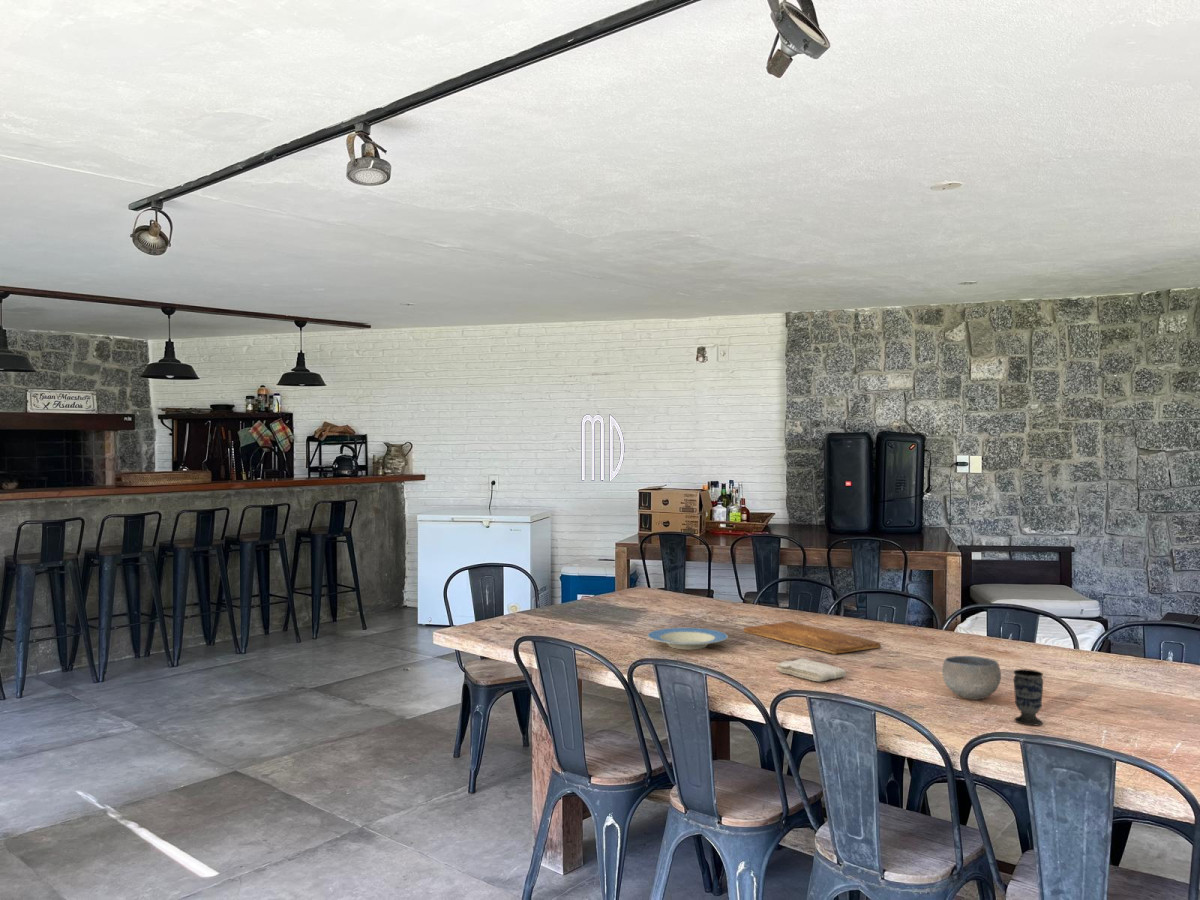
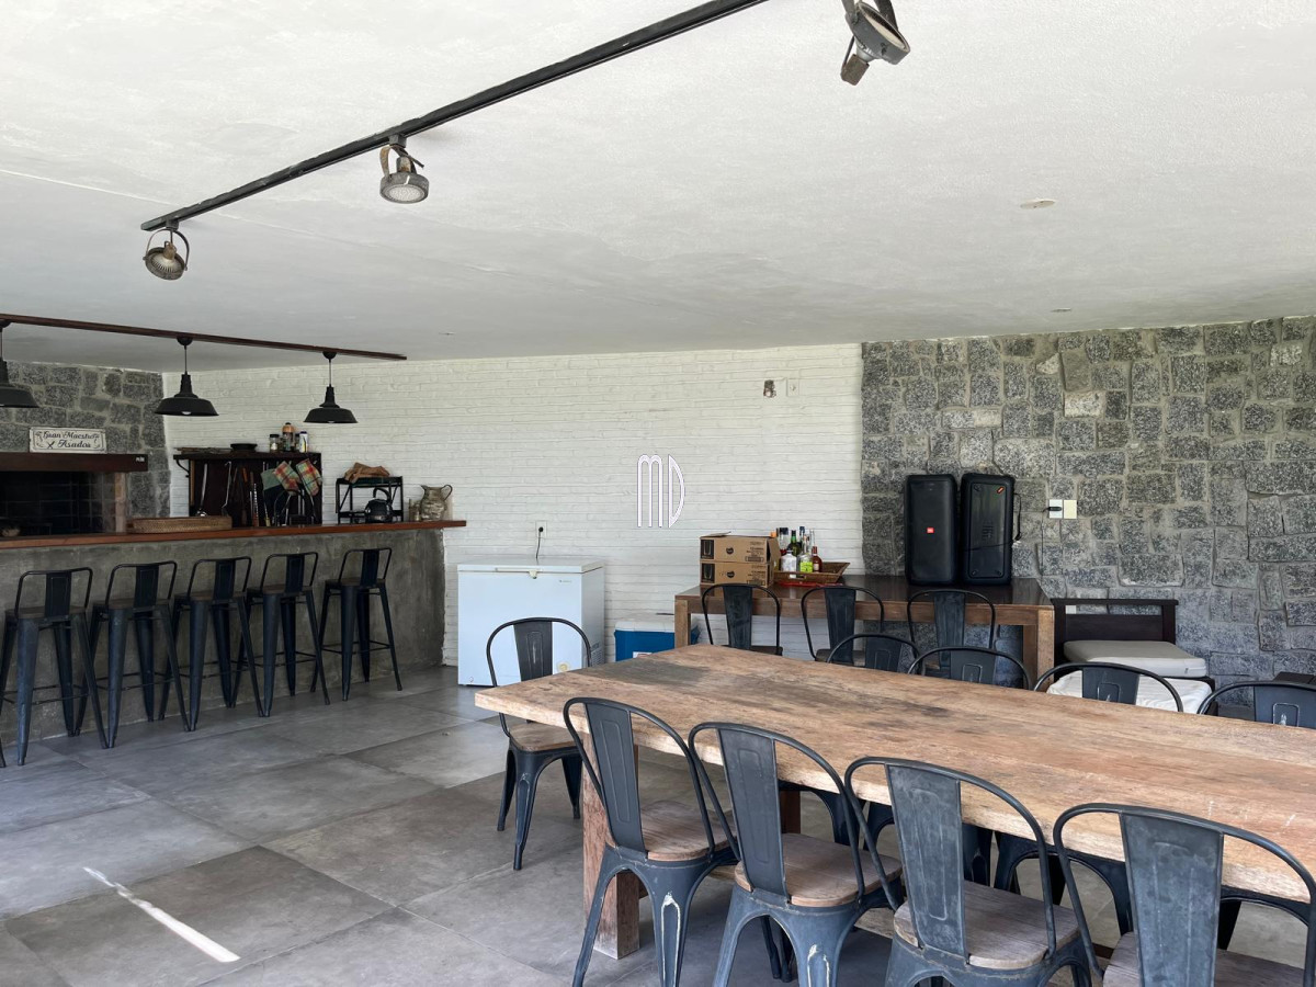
- cutting board (810, 636)
- washcloth (810, 669)
- bowl (971, 678)
- cup (1028, 697)
- plate (687, 640)
